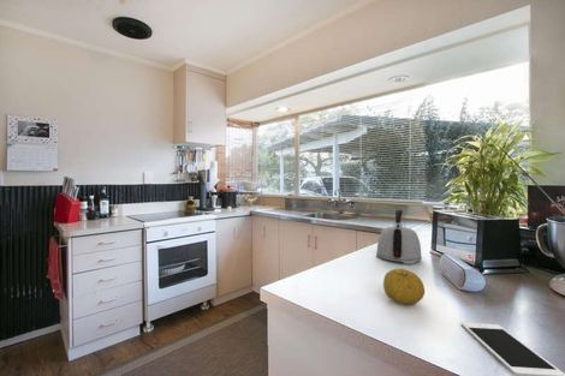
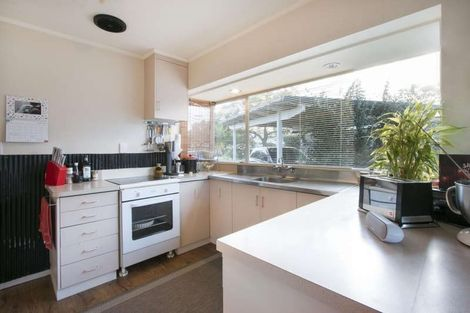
- cell phone (505, 346)
- fruit (403, 285)
- kettle (398, 233)
